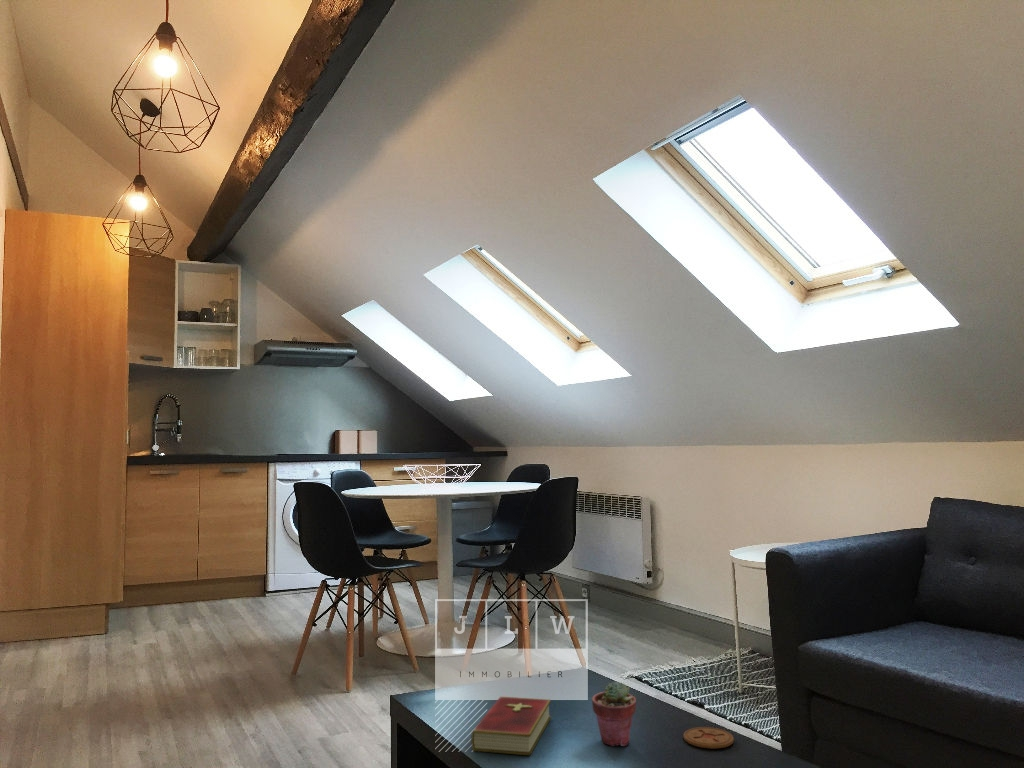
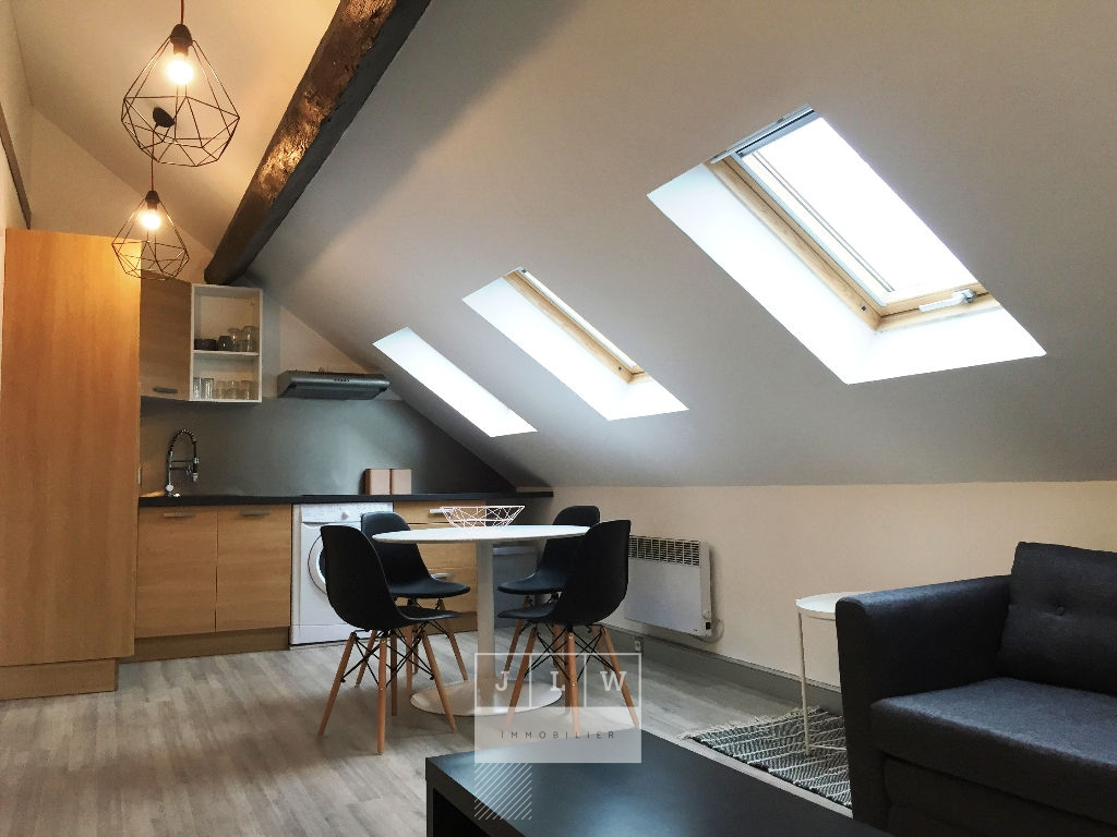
- hardcover book (513, 723)
- potted succulent (614, 710)
- coaster (708, 737)
